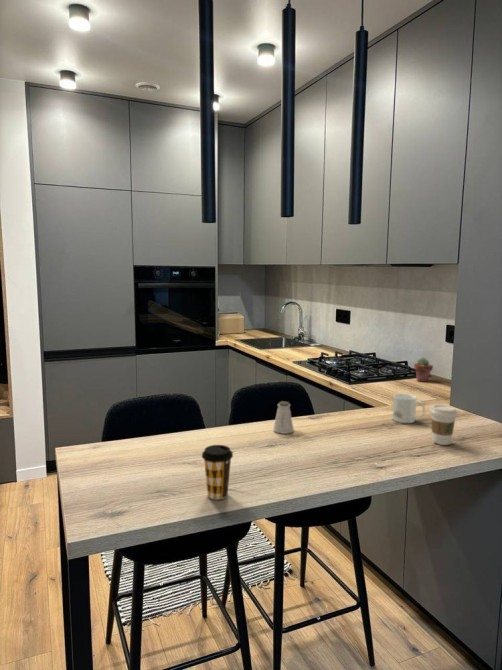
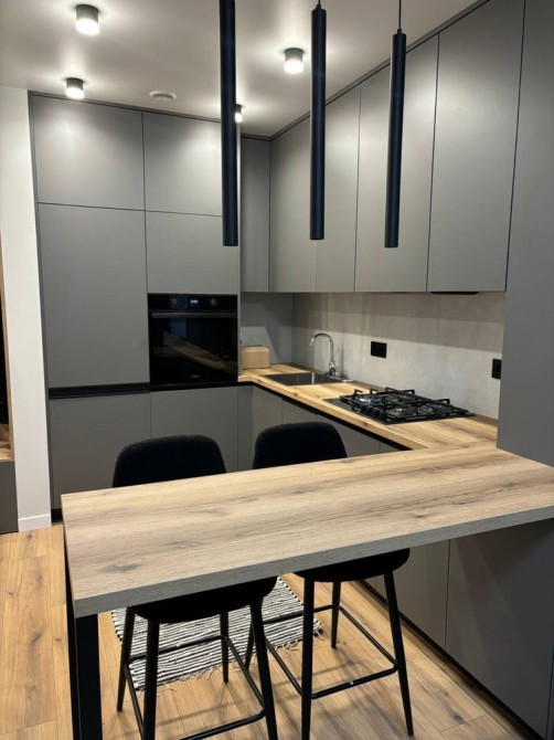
- potted succulent (423, 369)
- saltshaker (283, 416)
- mug (409, 409)
- coffee cup (442, 424)
- coffee cup (217, 472)
